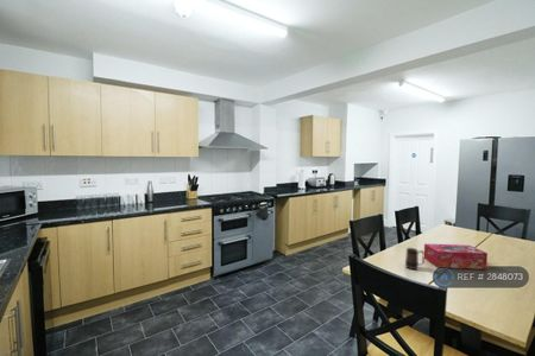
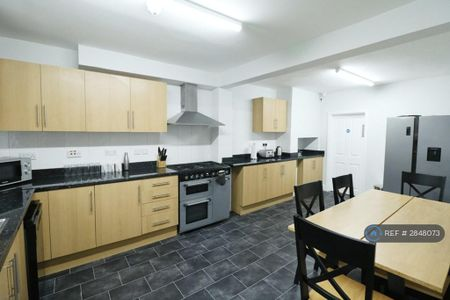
- tissue box (453, 255)
- mug (414, 259)
